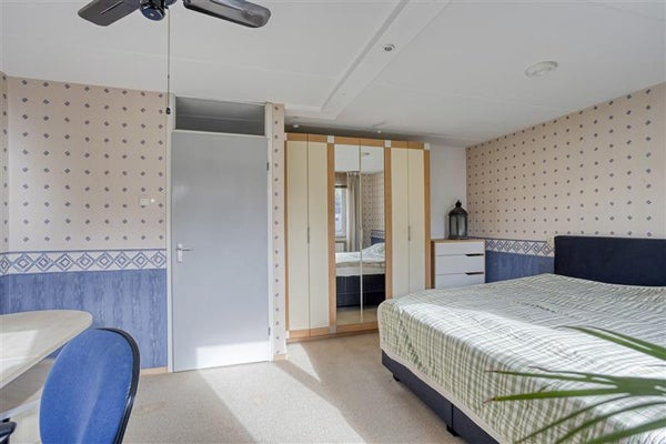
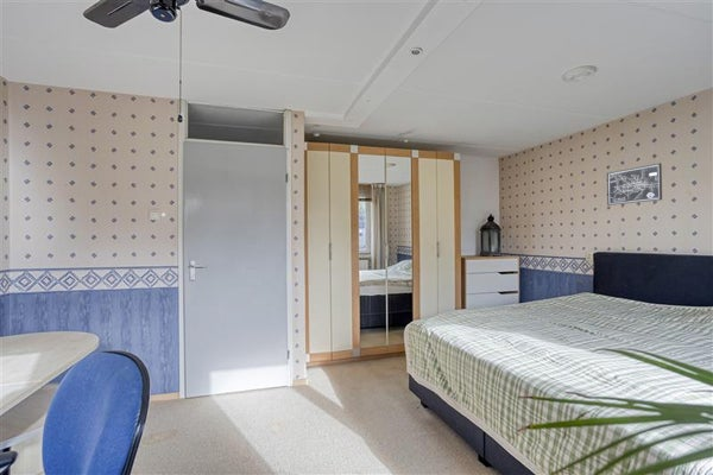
+ wall art (632, 185)
